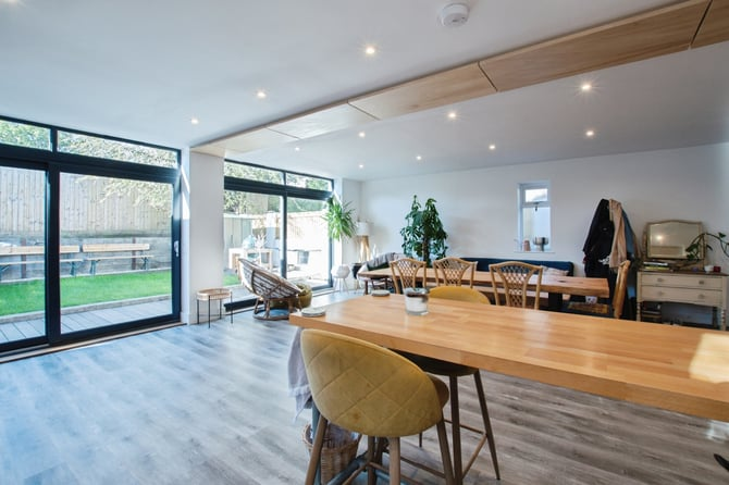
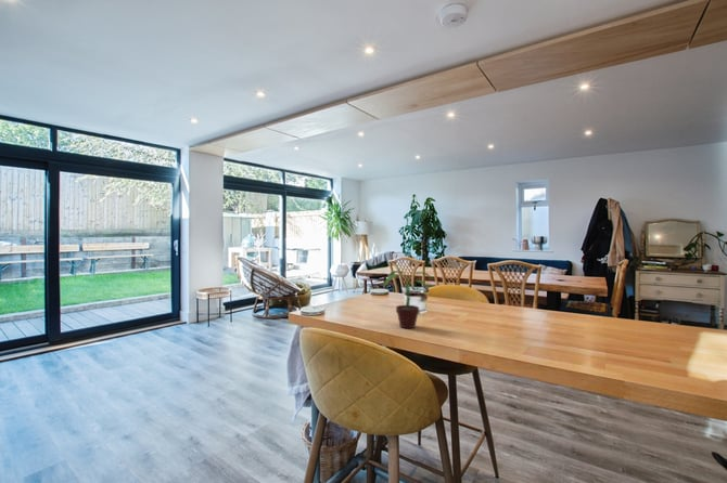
+ potted plant (408, 298)
